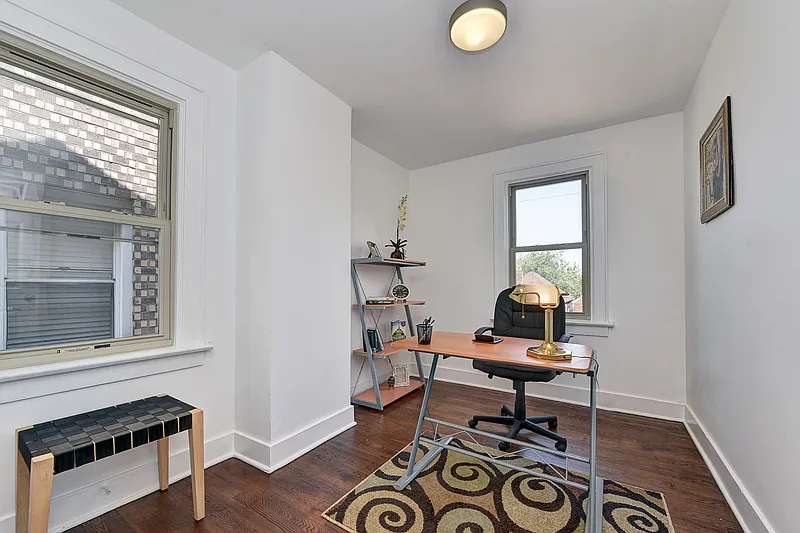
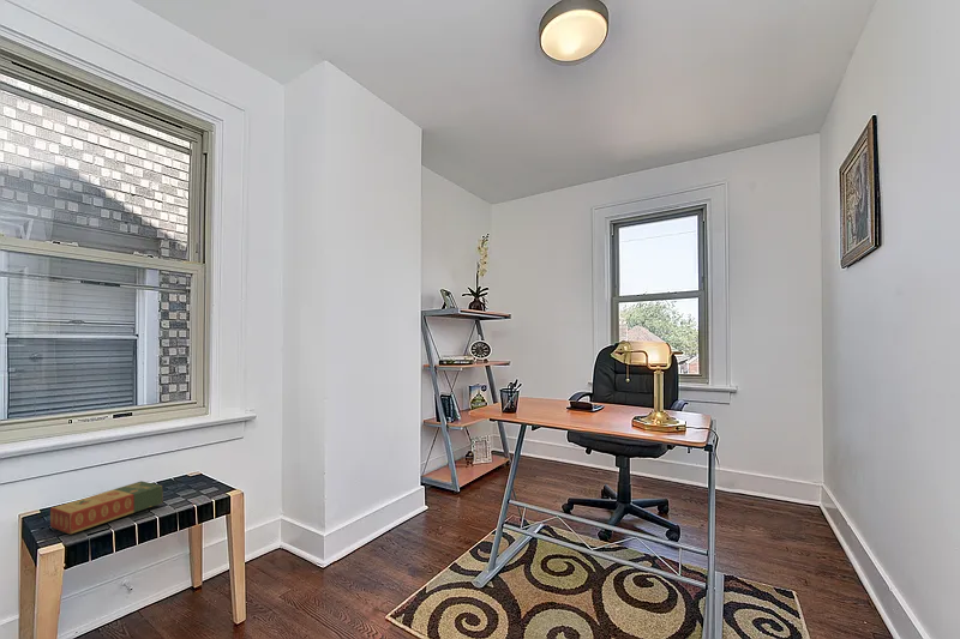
+ book (109, 505)
